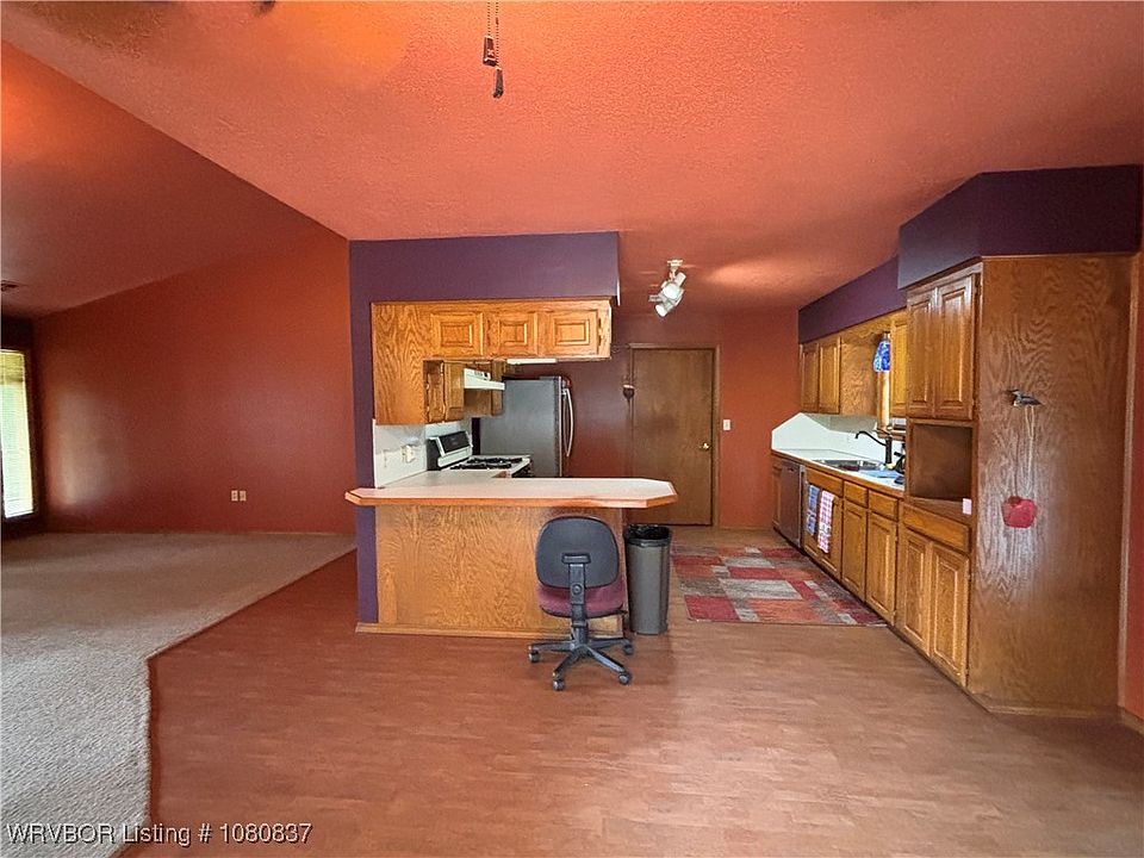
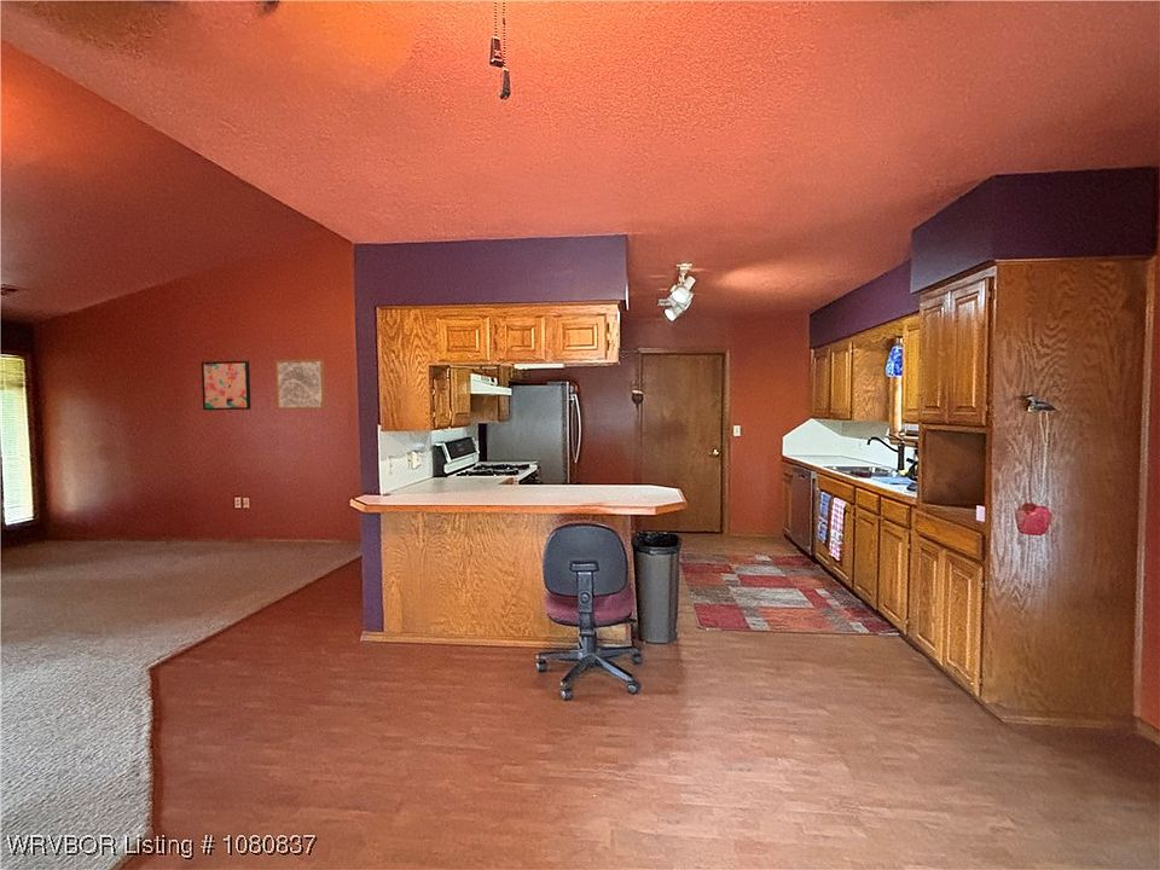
+ wall art (226, 385)
+ wall art (300, 384)
